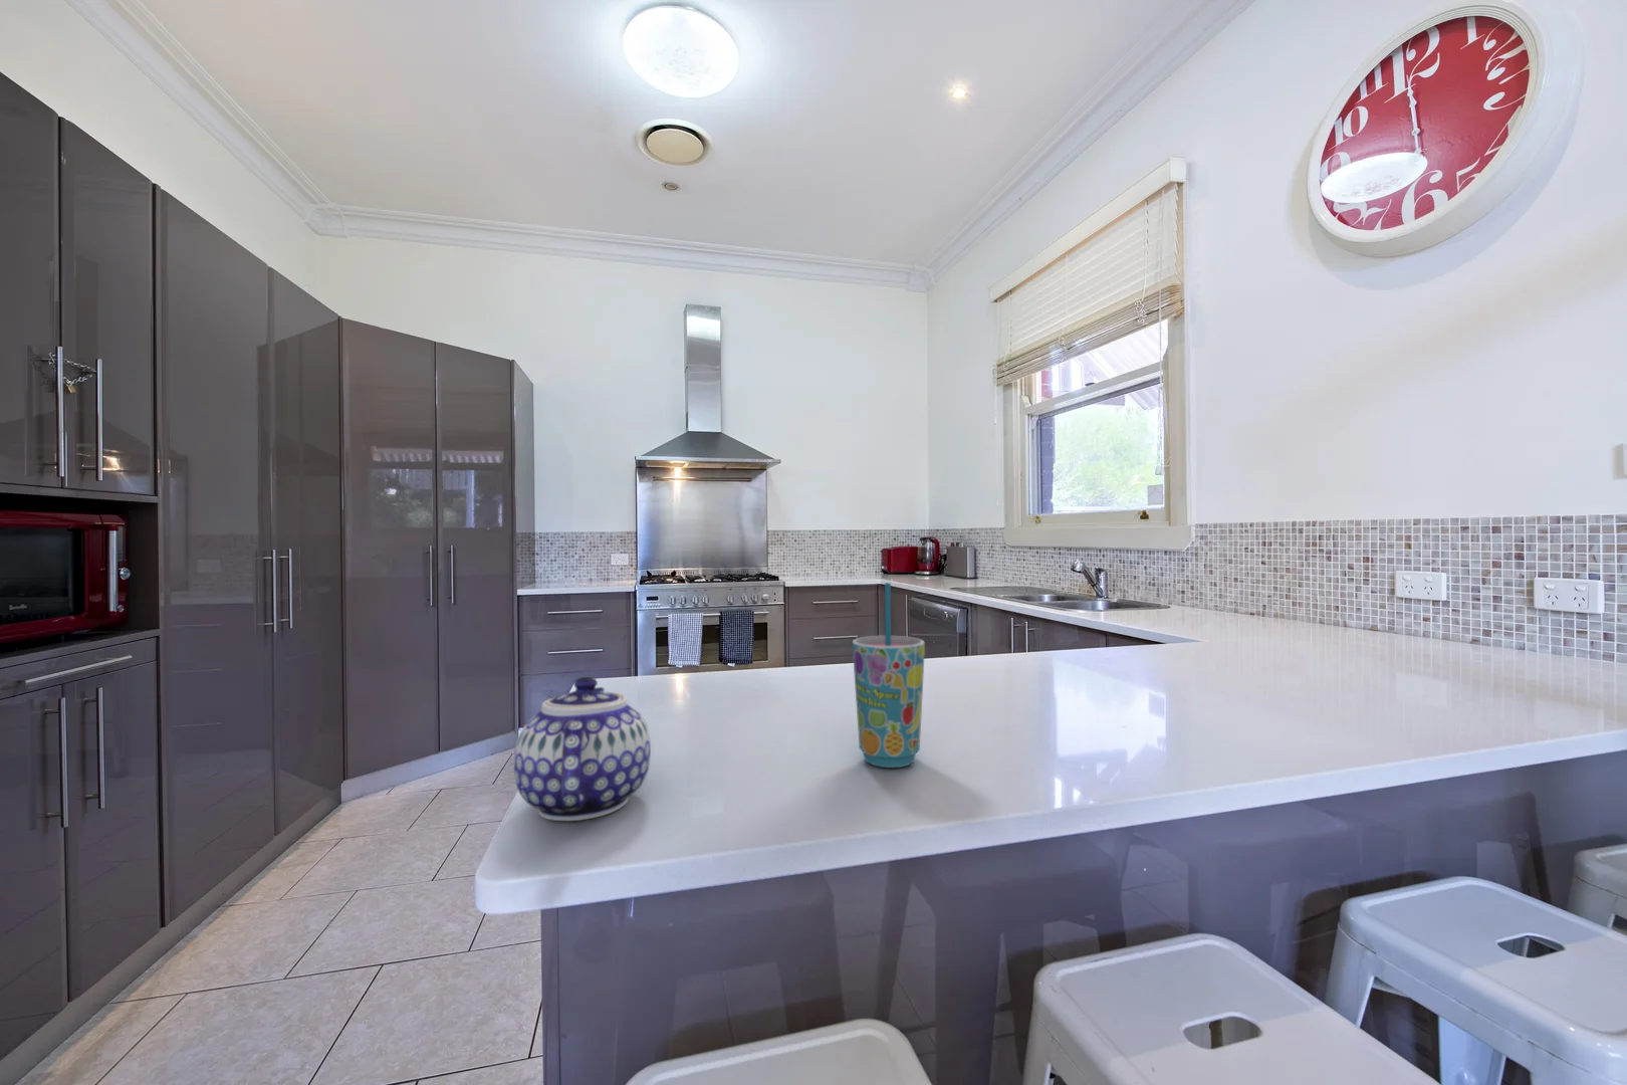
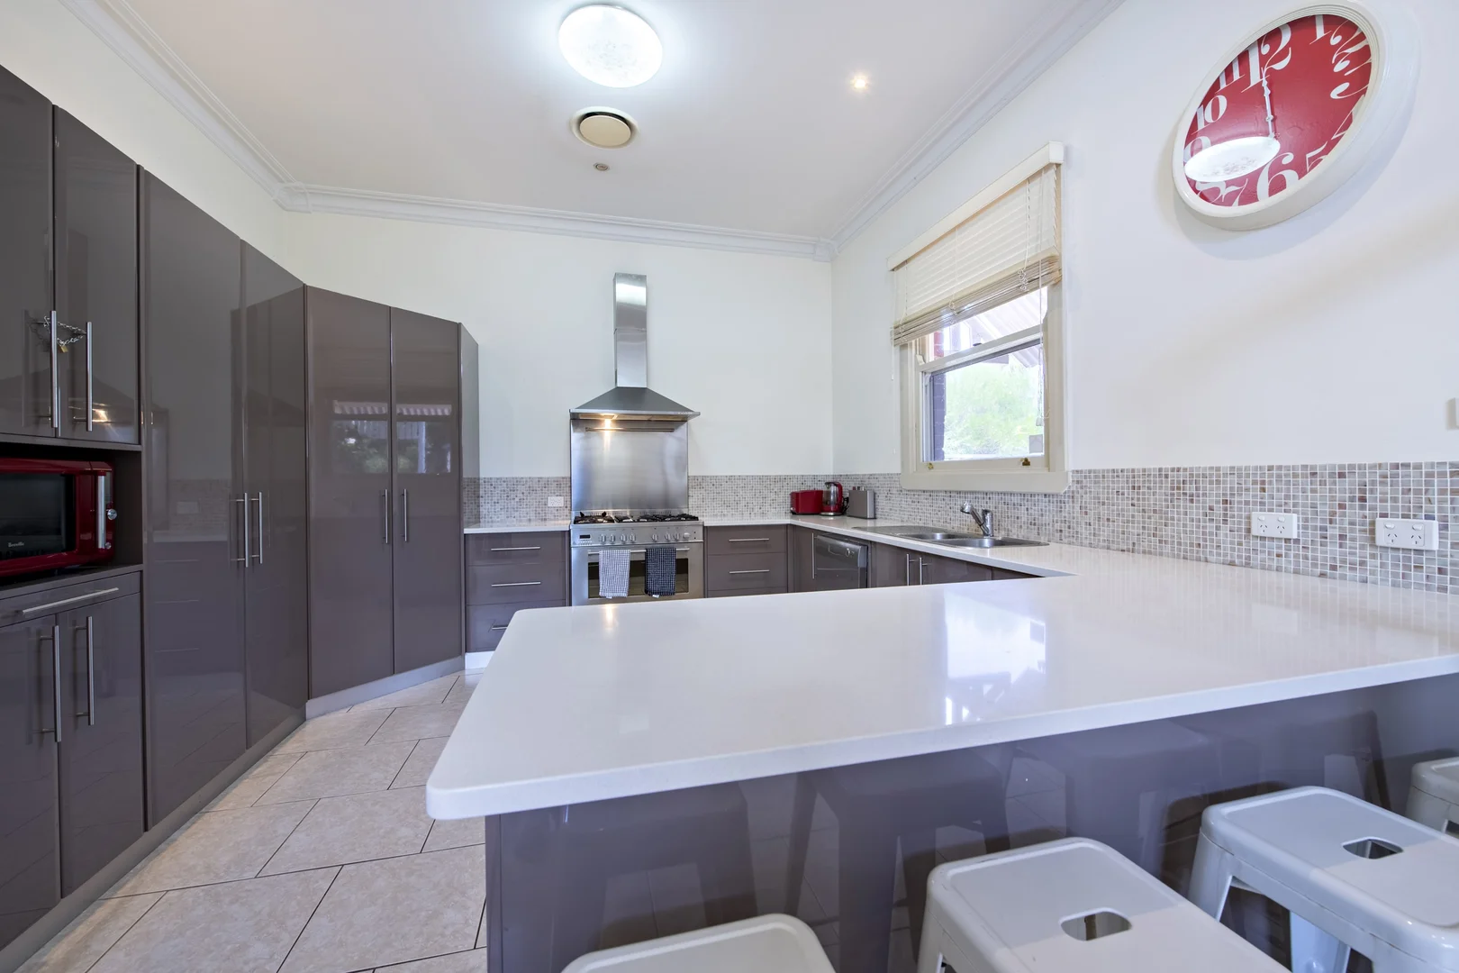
- cup (887, 671)
- teapot (583, 740)
